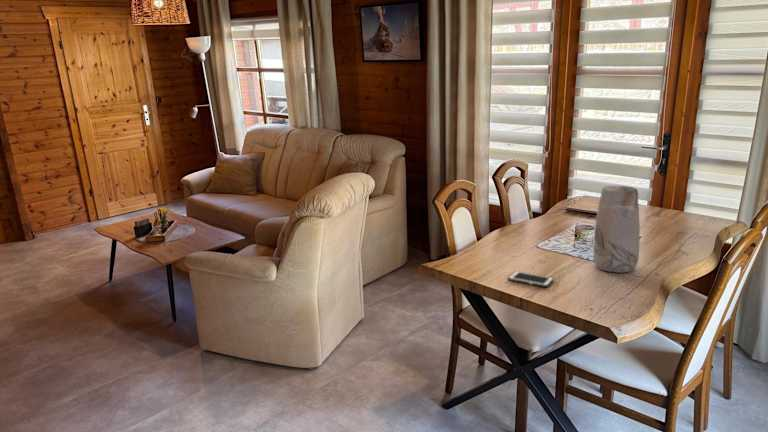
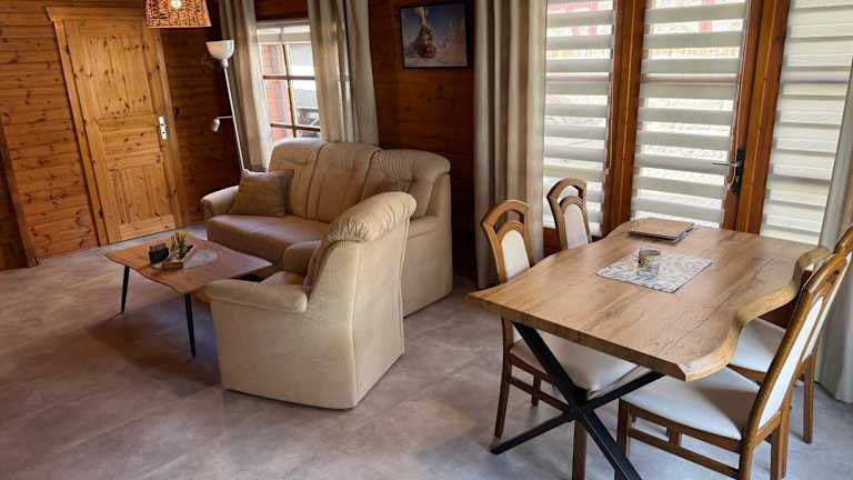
- vase (617, 228)
- cell phone (530, 278)
